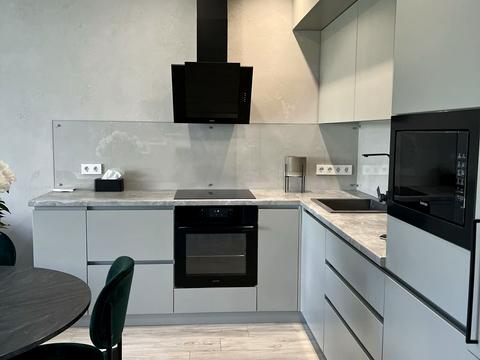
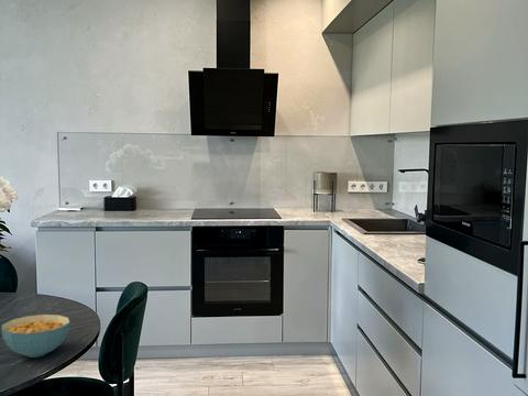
+ cereal bowl (36, 338)
